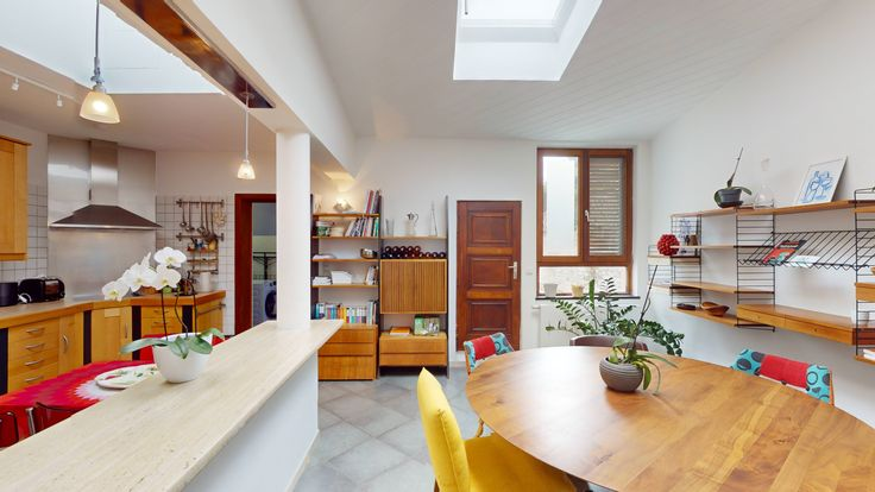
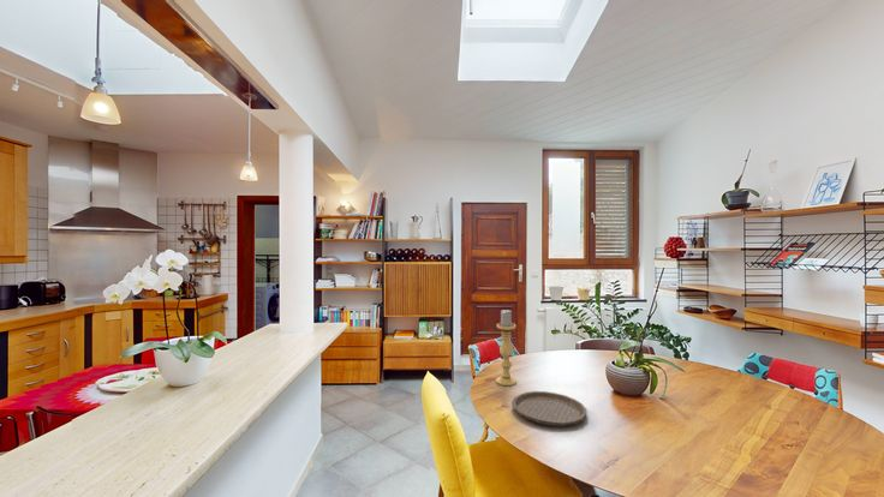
+ plate (548, 408)
+ candle holder (506, 345)
